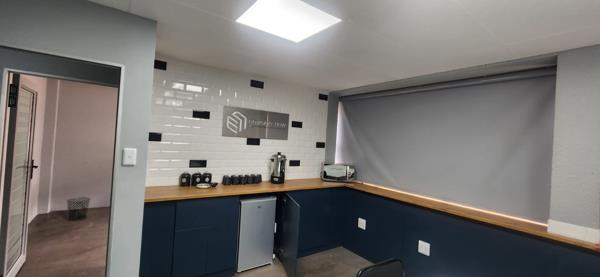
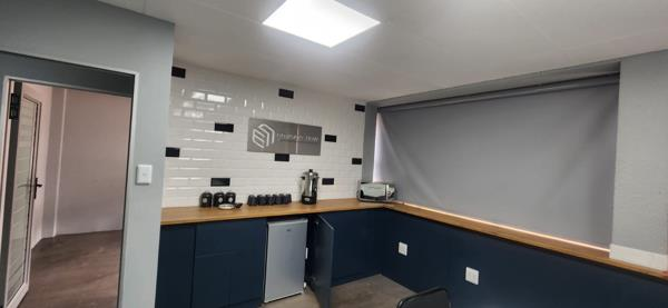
- waste bin (78, 209)
